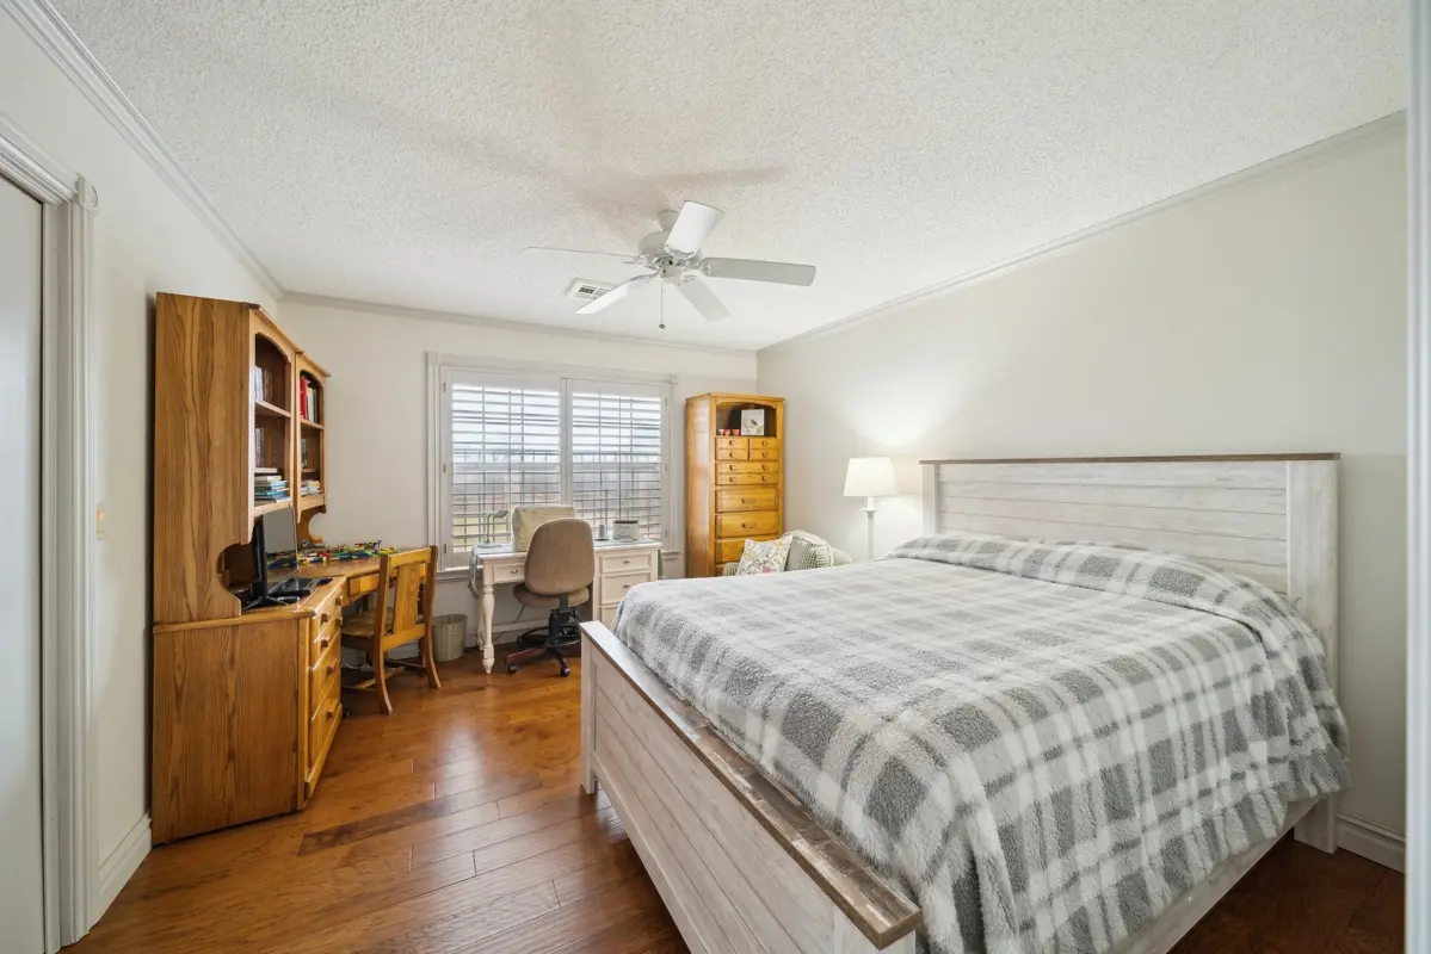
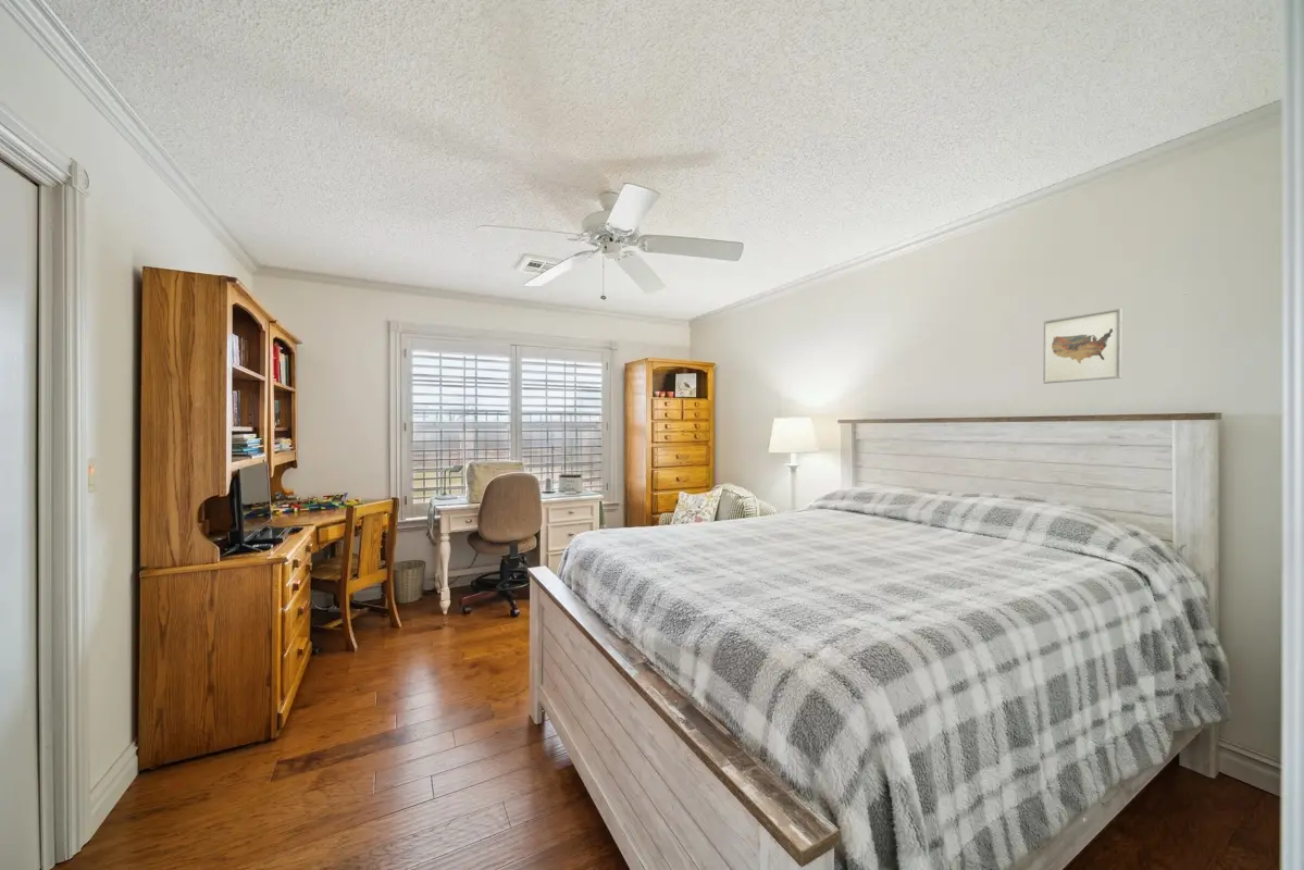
+ wall art (1080, 347)
